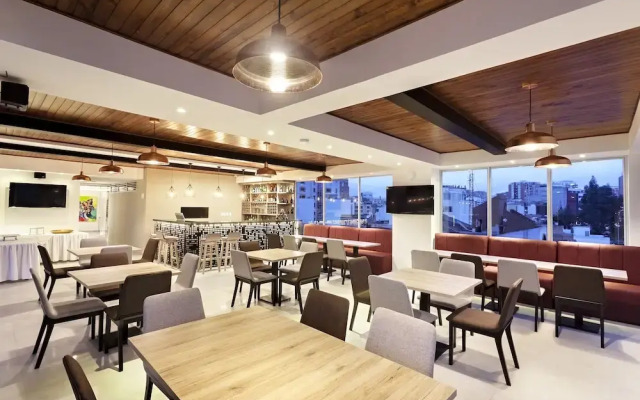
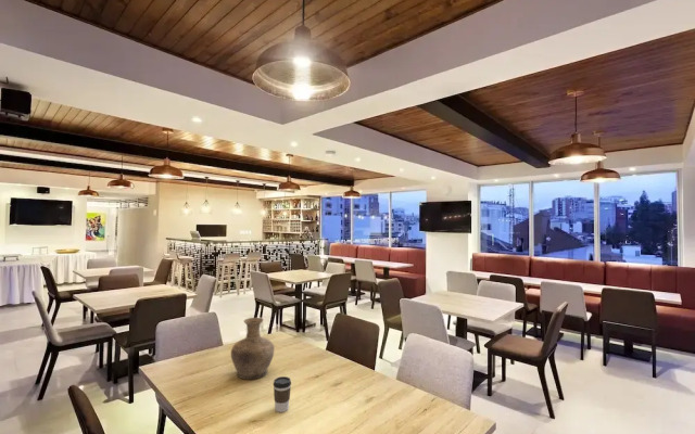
+ vase (253, 346)
+ coffee cup (281, 394)
